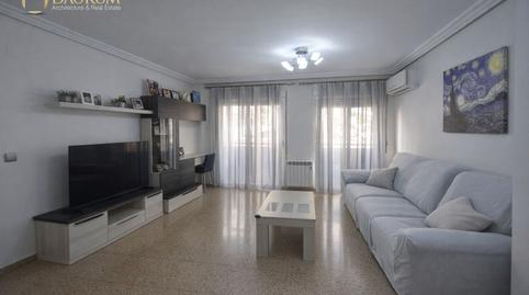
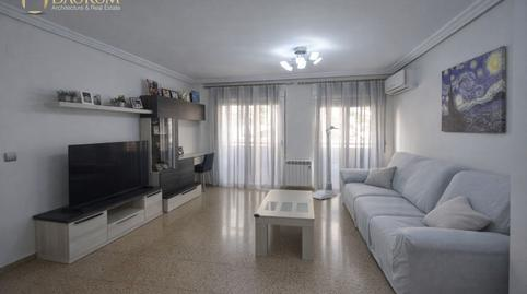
+ street lamp (327, 160)
